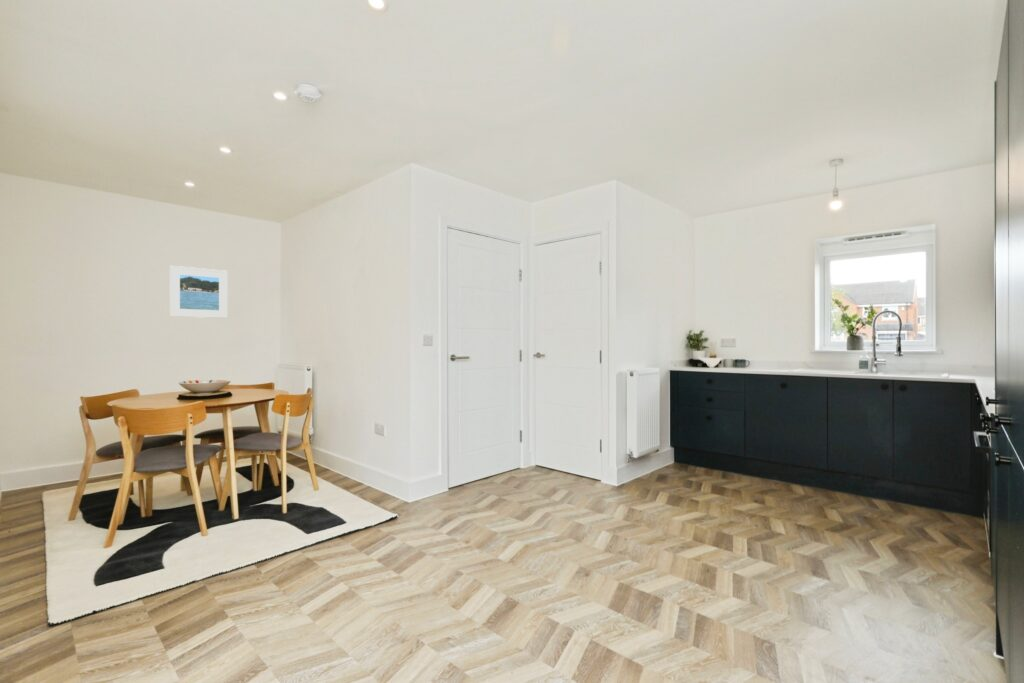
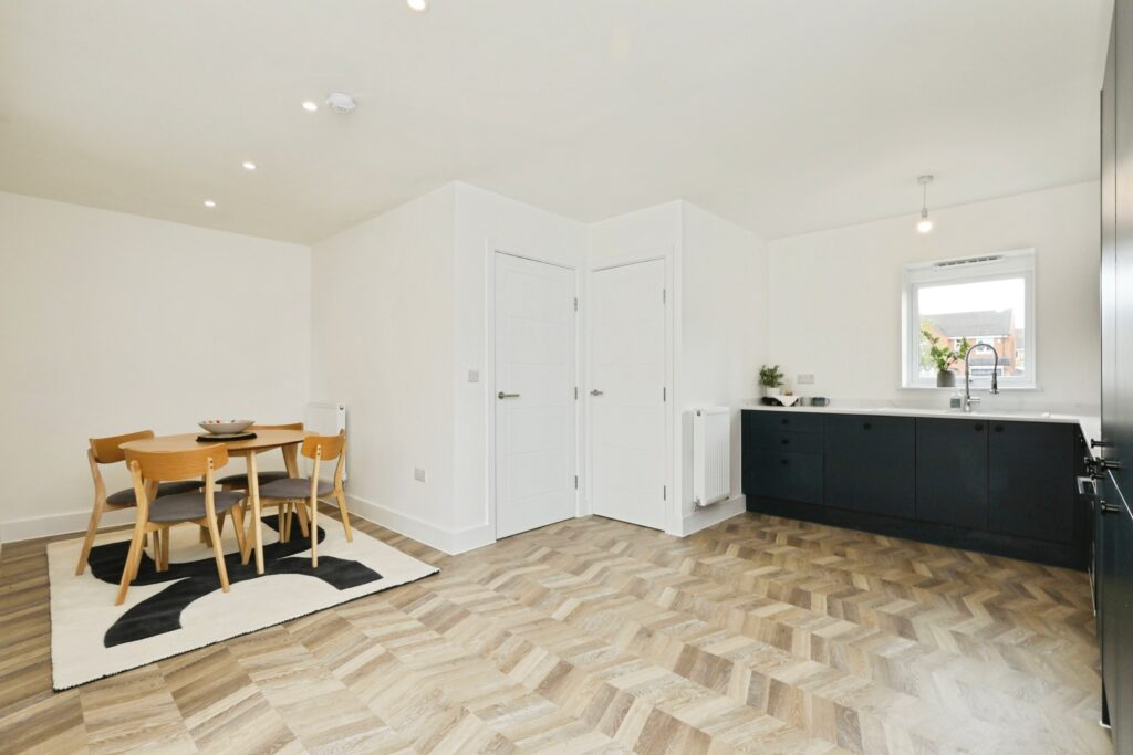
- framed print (199, 292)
